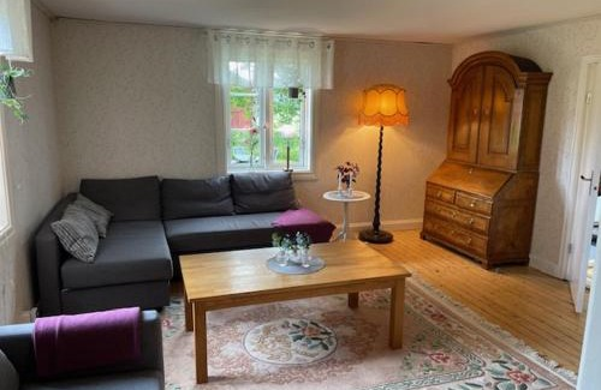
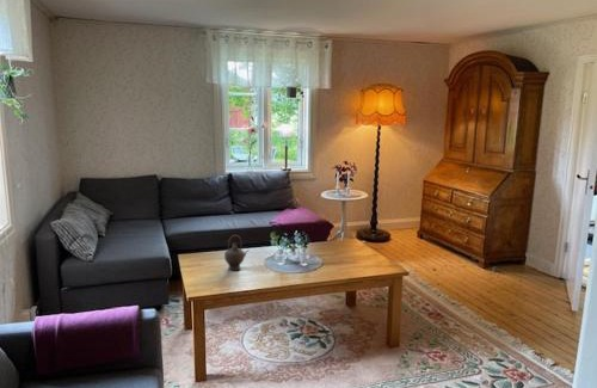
+ teapot (236, 252)
